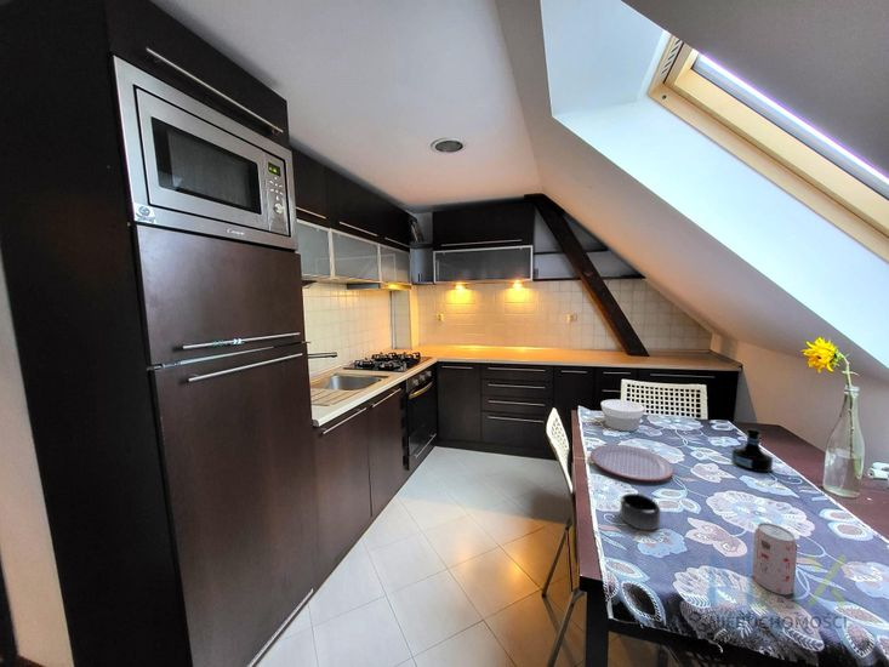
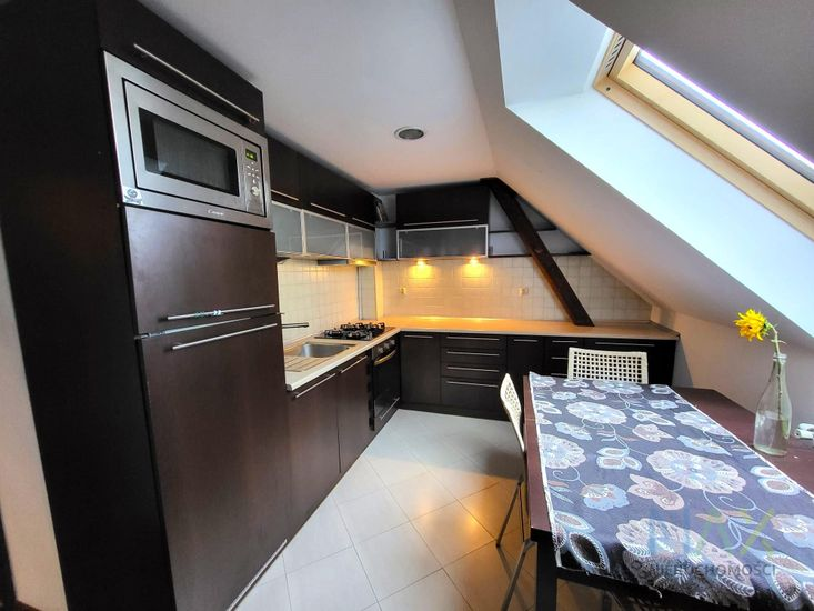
- plate (629, 462)
- bowl (621, 415)
- beverage can (774, 557)
- tequila bottle (752, 446)
- mug (639, 508)
